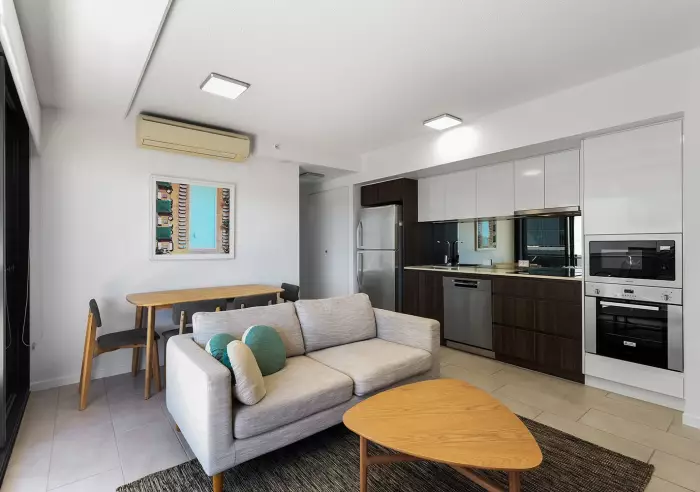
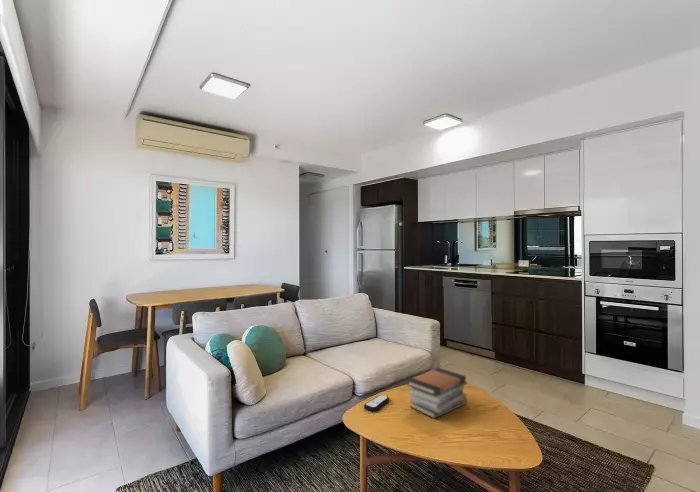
+ remote control (377, 402)
+ book stack (437, 391)
